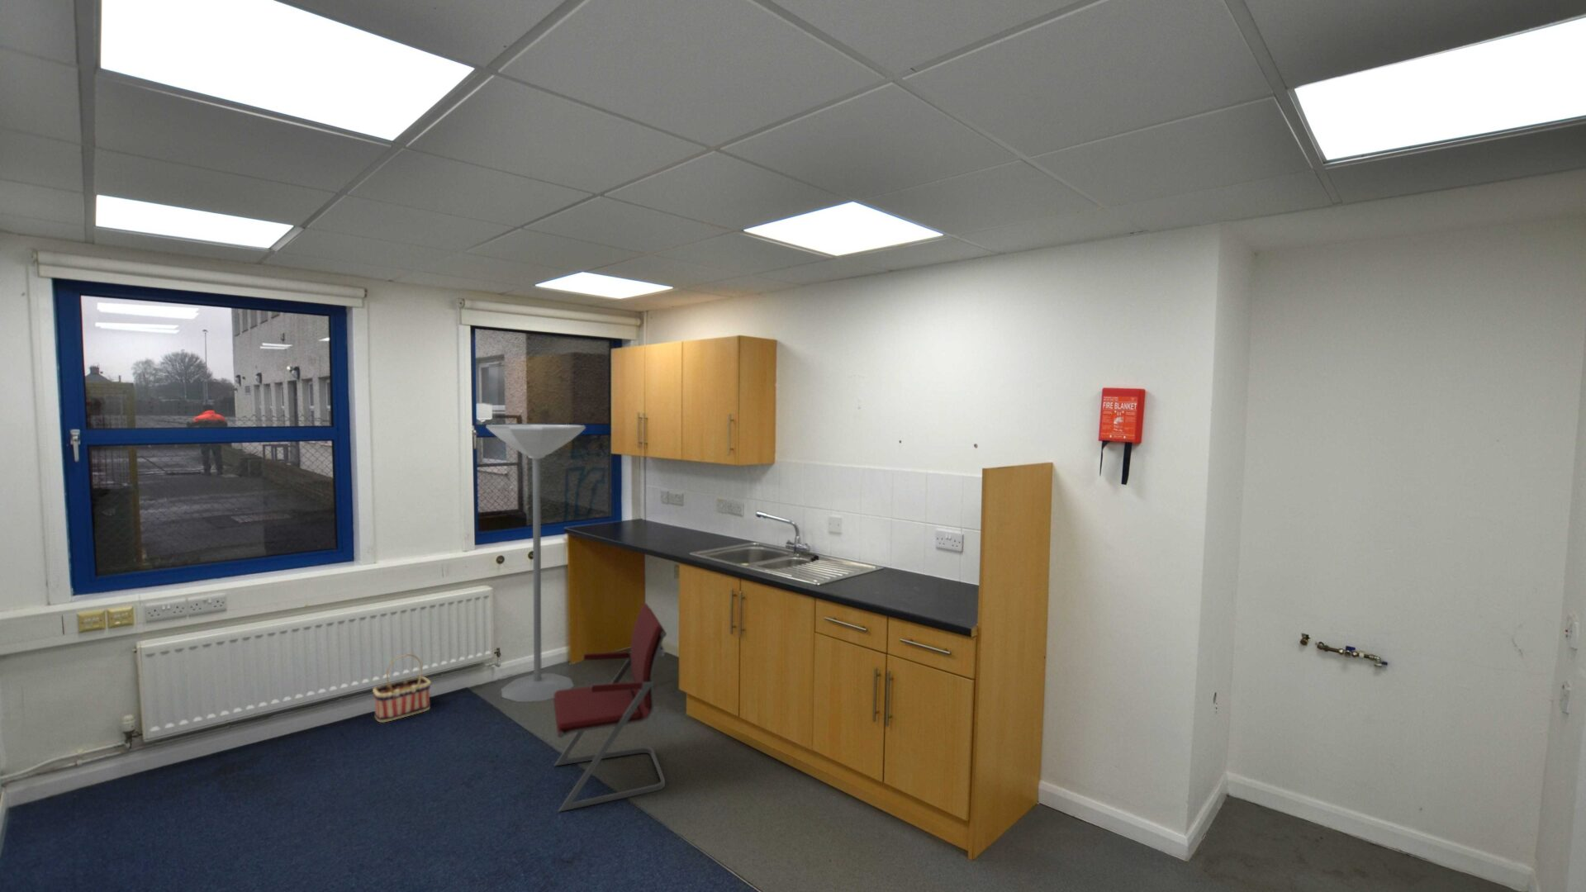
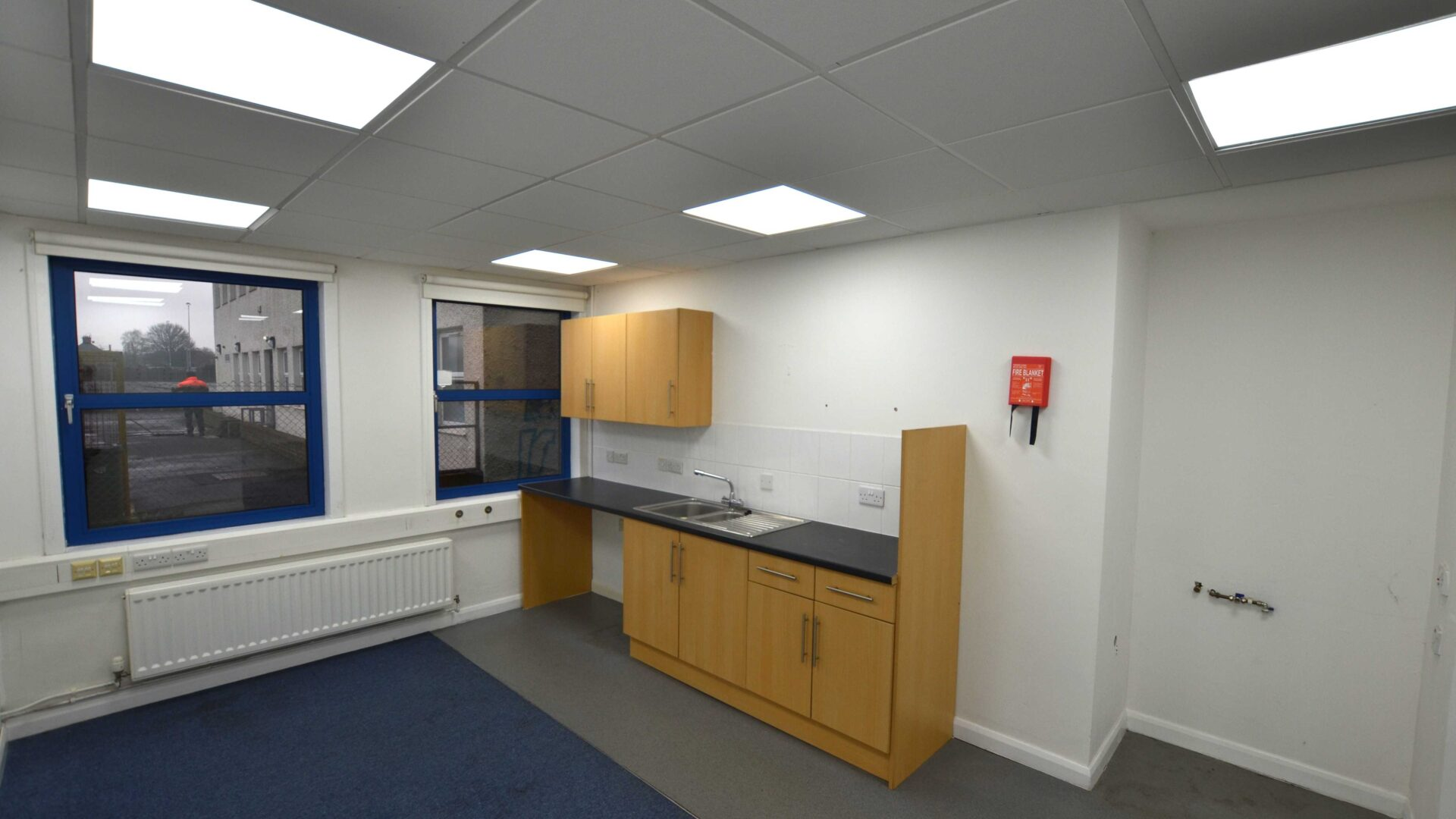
- floor lamp (537, 558)
- office chair (607, 698)
- basket (402, 682)
